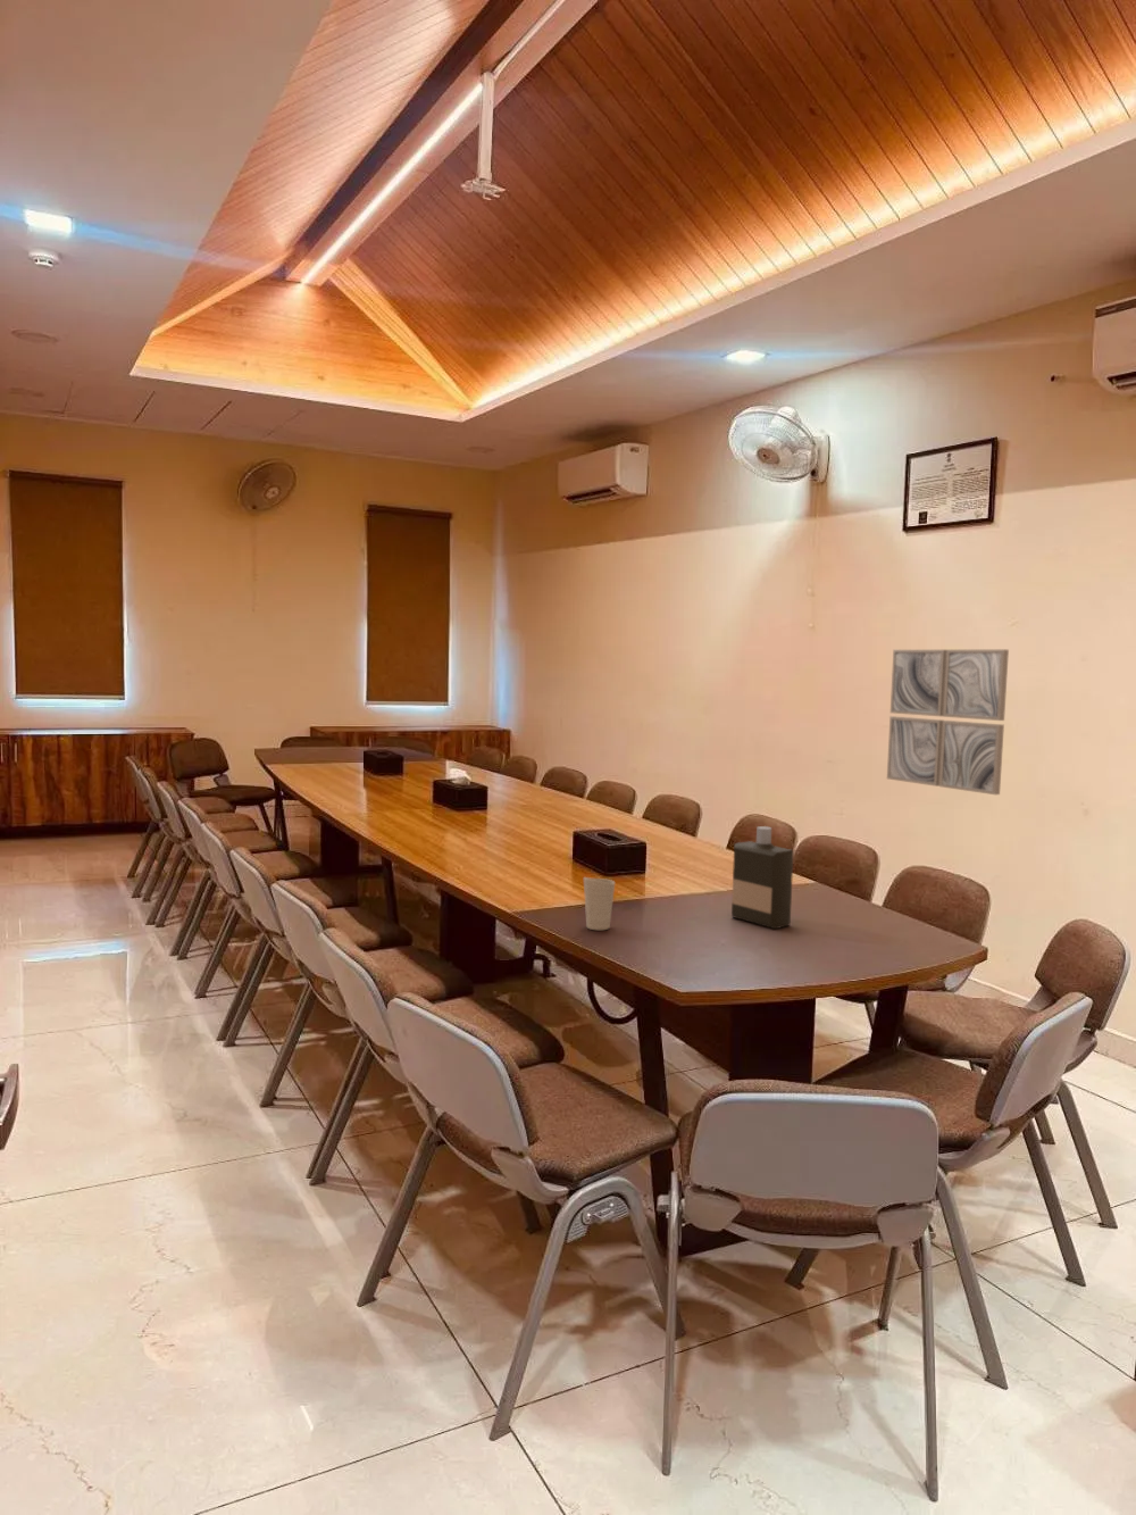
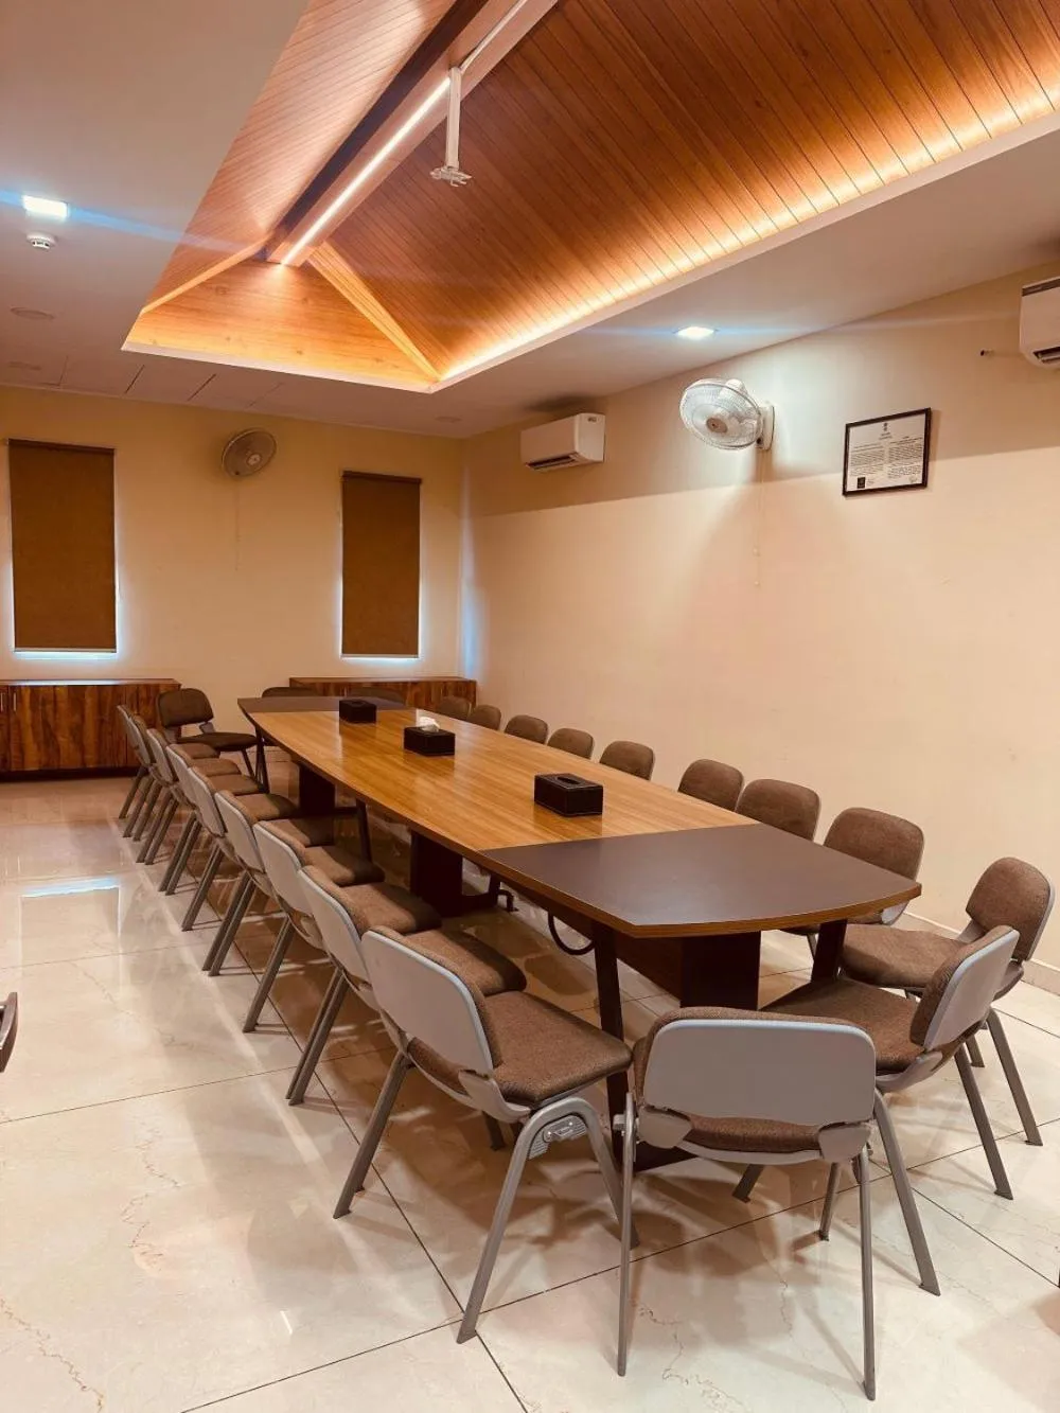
- bottle (763, 874)
- cup (599, 901)
- wall art (943, 716)
